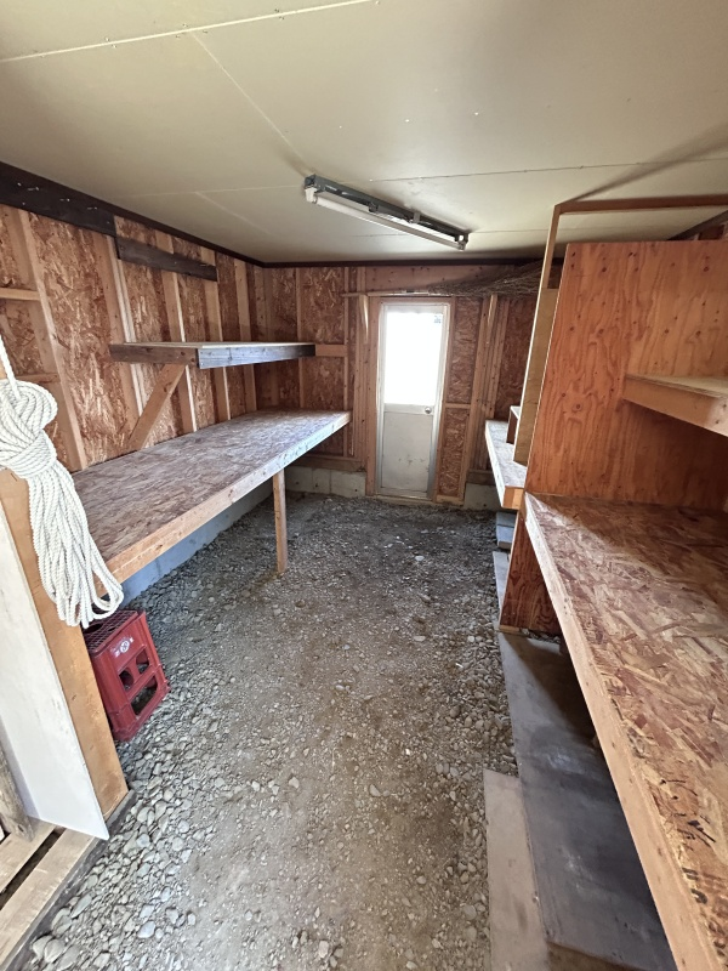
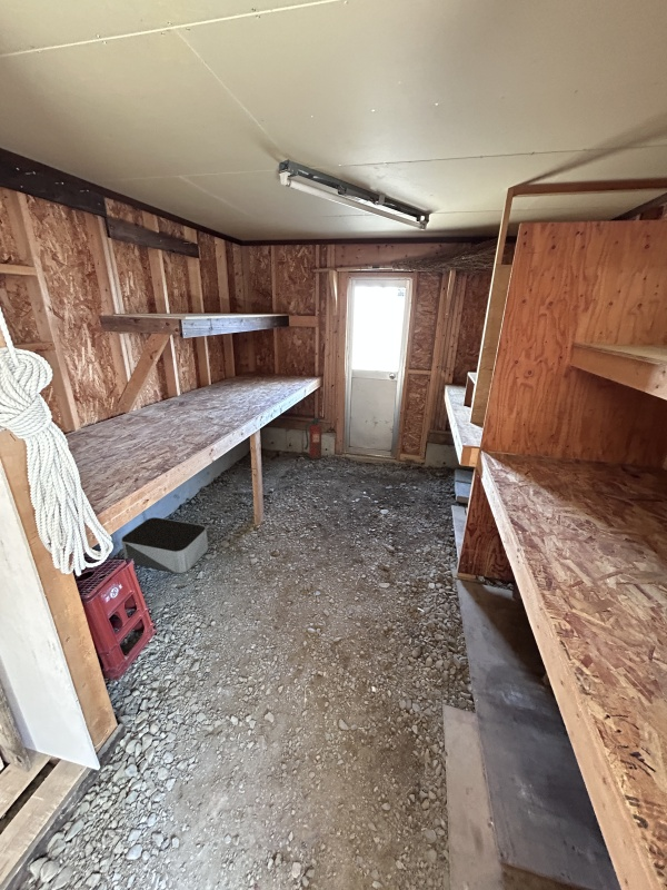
+ storage bin (166, 543)
+ fire extinguisher (312, 437)
